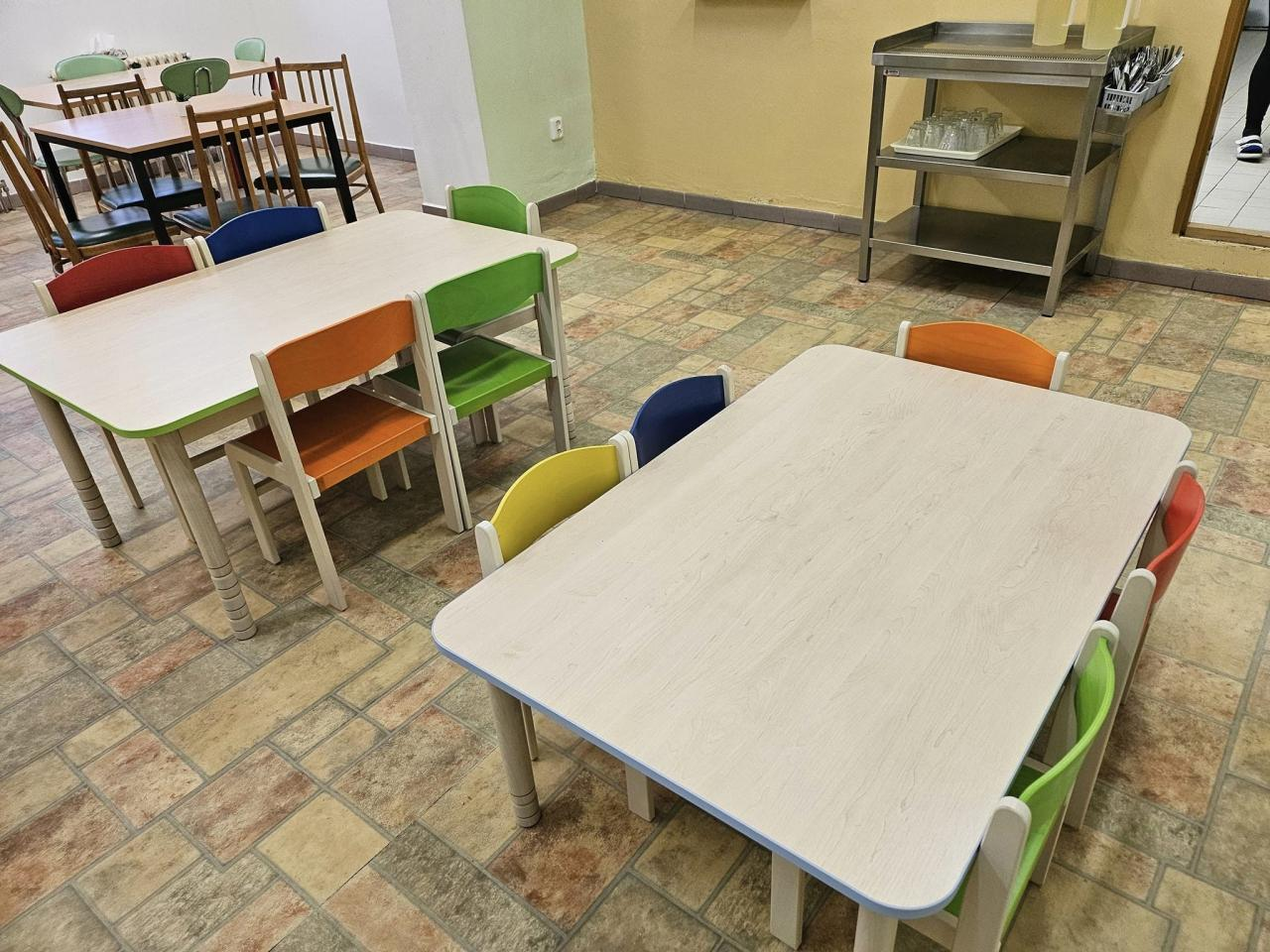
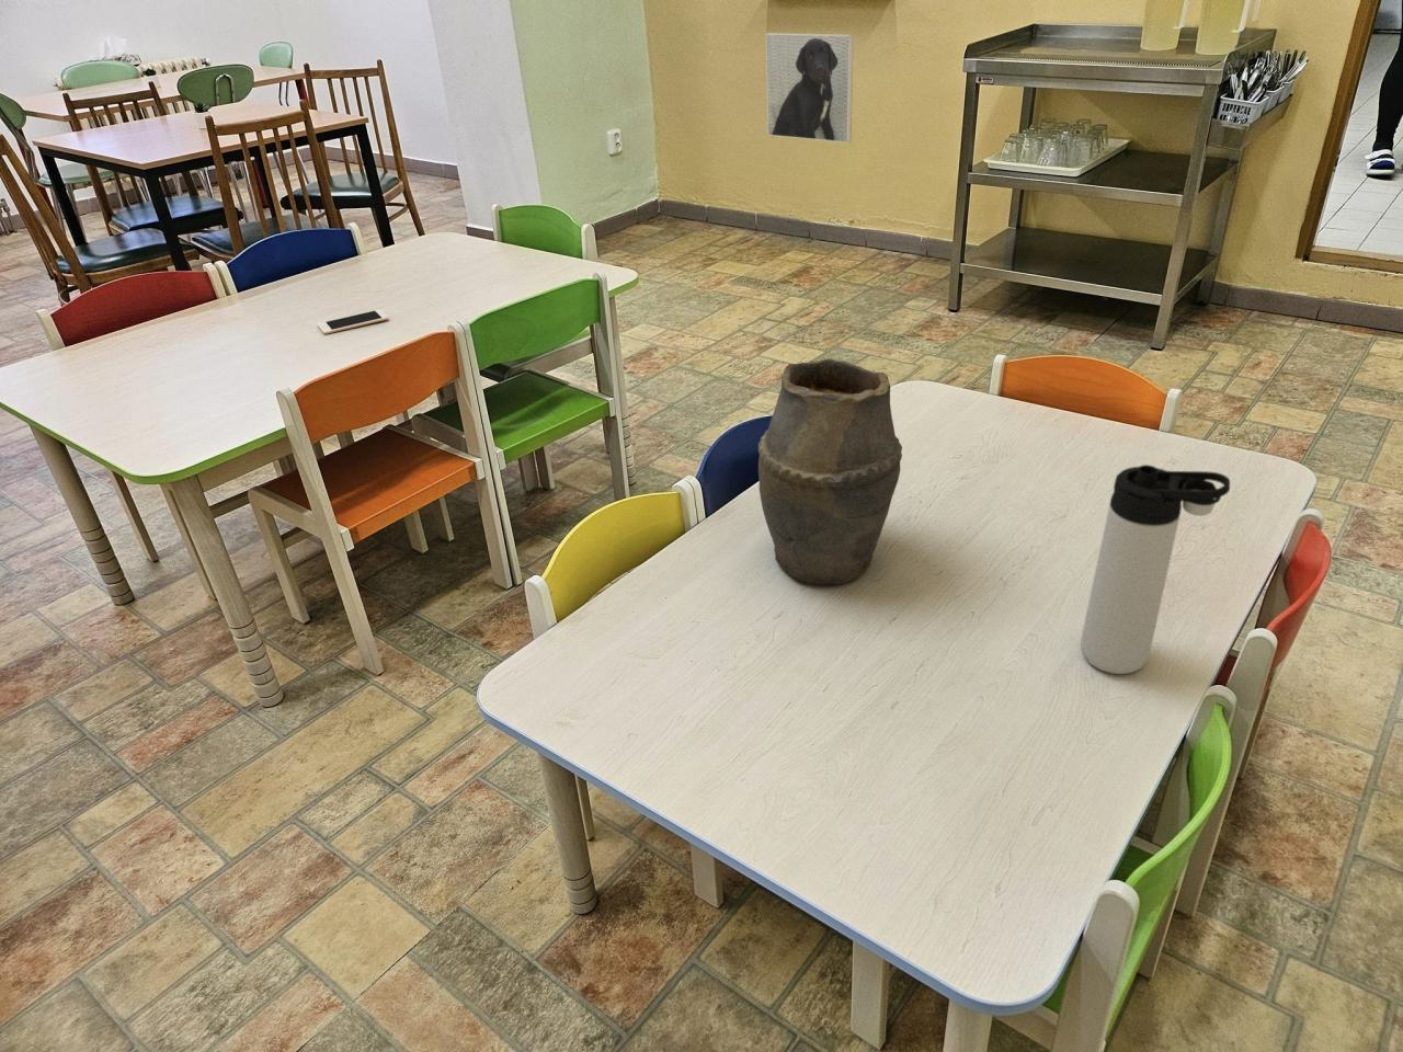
+ cell phone (351, 322)
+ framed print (808, 87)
+ vase (829, 469)
+ thermos bottle (1149, 572)
